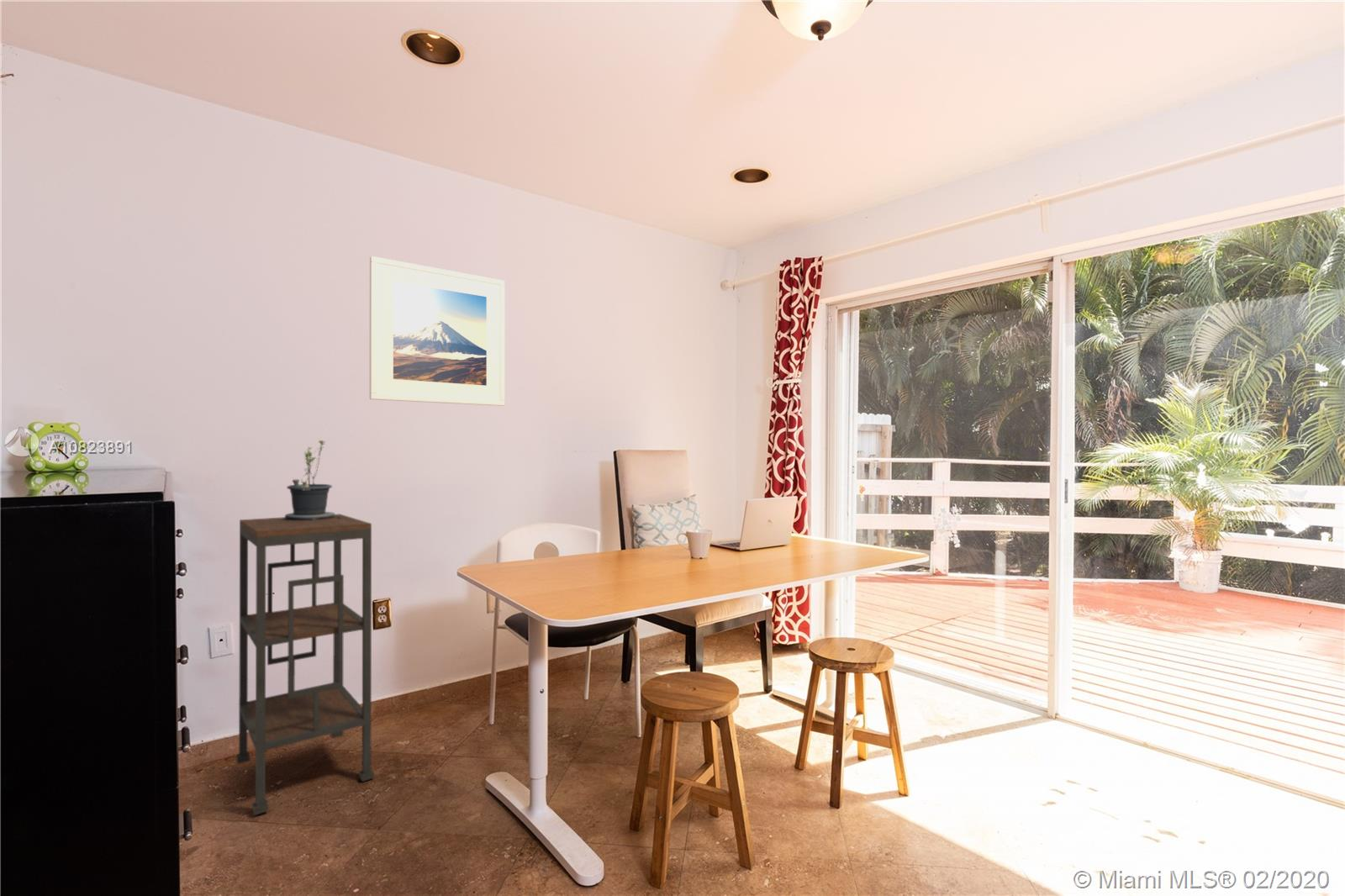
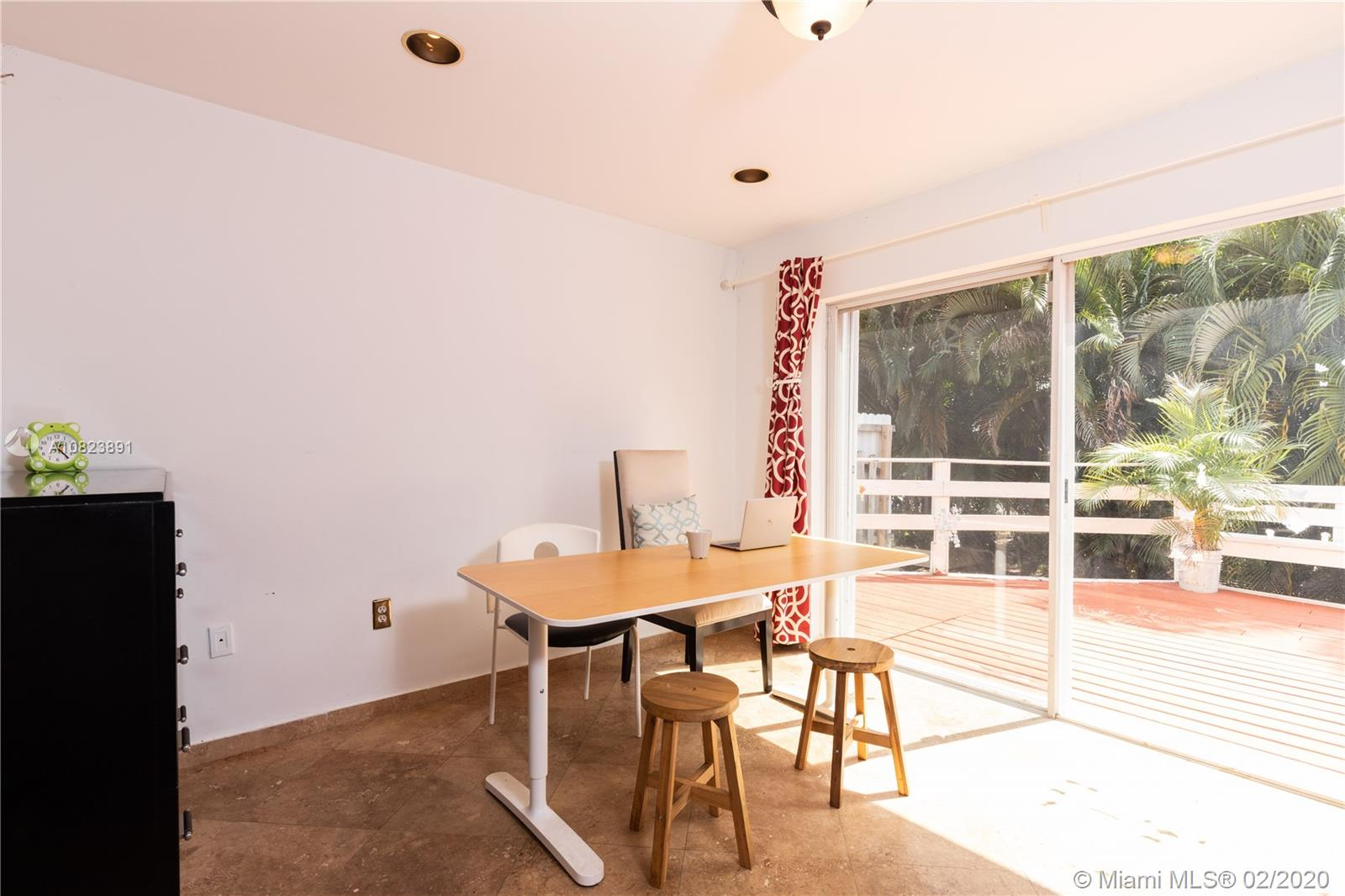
- potted plant (312, 477)
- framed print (441, 335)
- shelving unit (302, 639)
